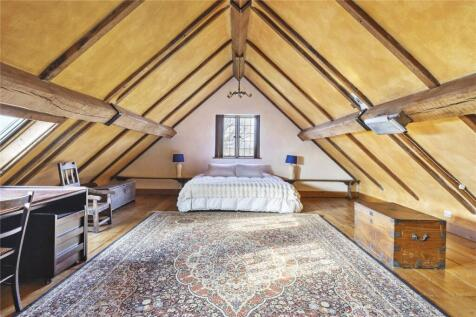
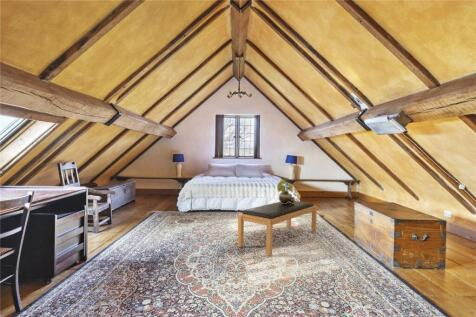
+ bench (280, 222)
+ potted plant (286, 191)
